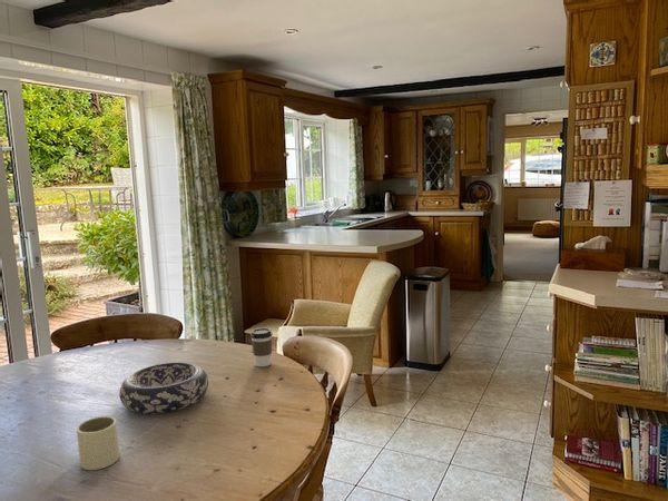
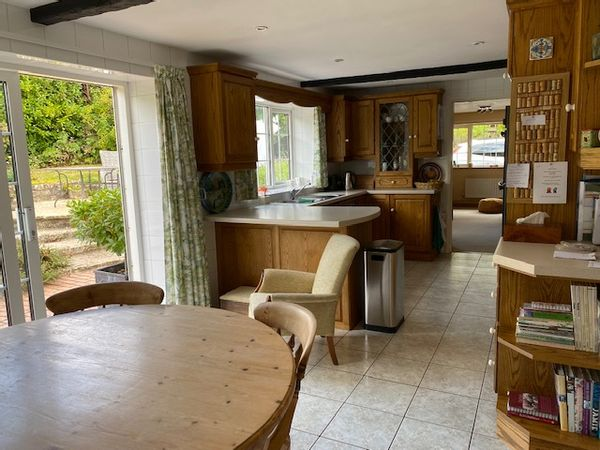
- coffee cup (262, 347)
- mug (95, 440)
- decorative bowl (165, 386)
